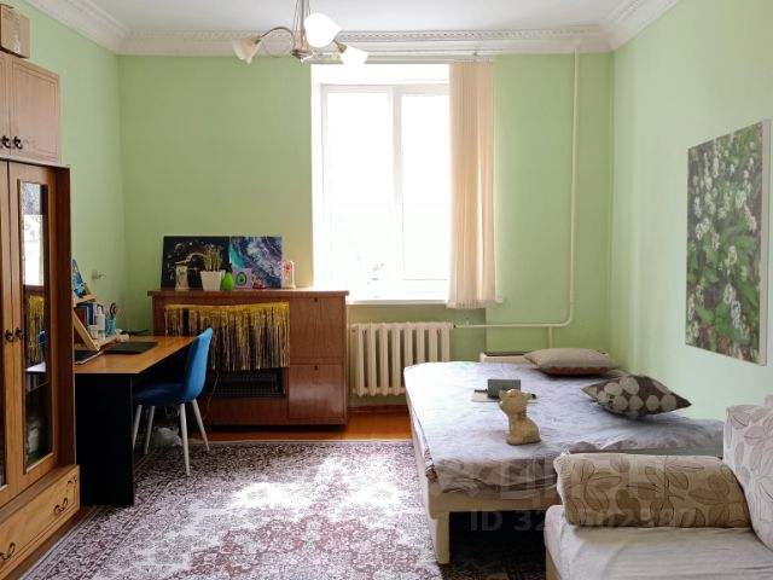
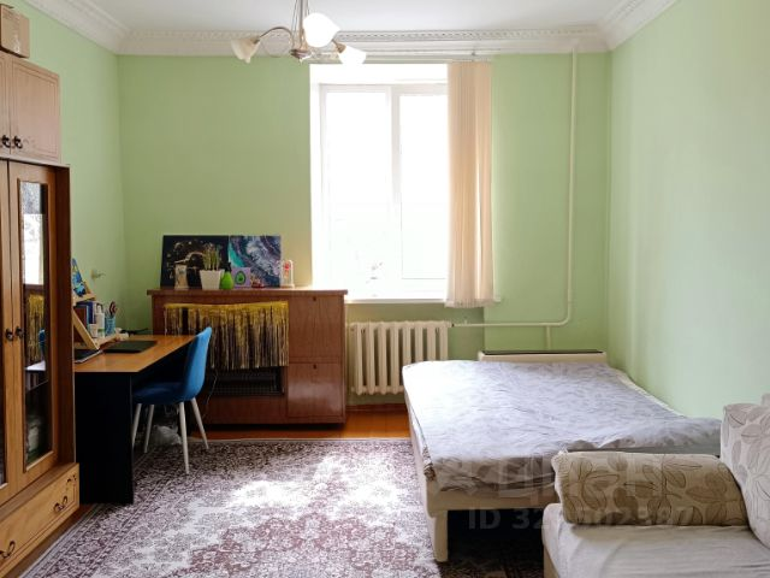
- pillow (569, 360)
- teddy bear (519, 414)
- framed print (722, 245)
- decorative pillow (632, 396)
- laptop (504, 385)
